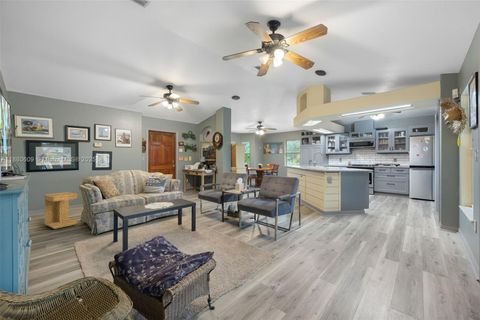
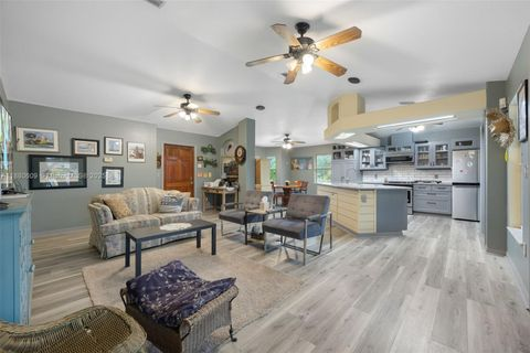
- side table (61, 209)
